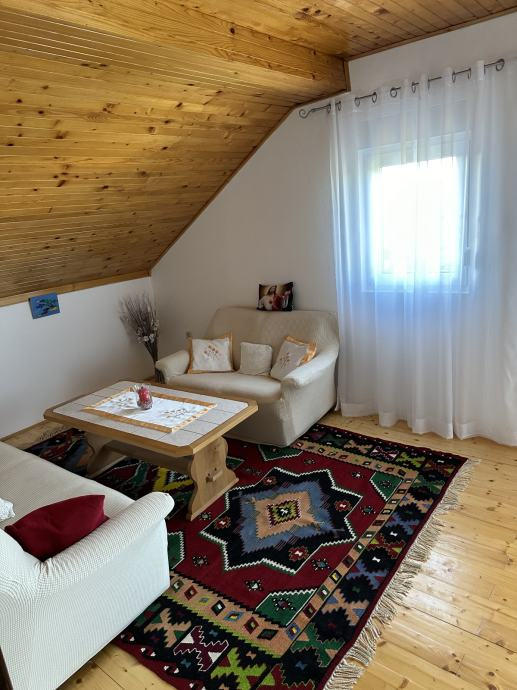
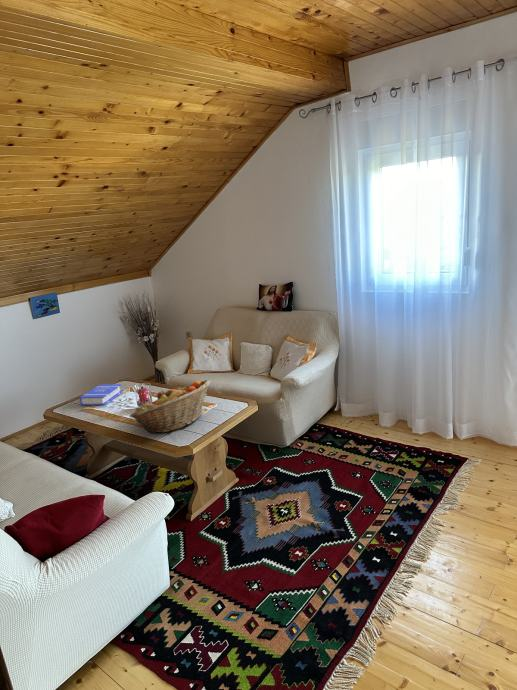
+ fruit basket (172, 403)
+ book (101, 394)
